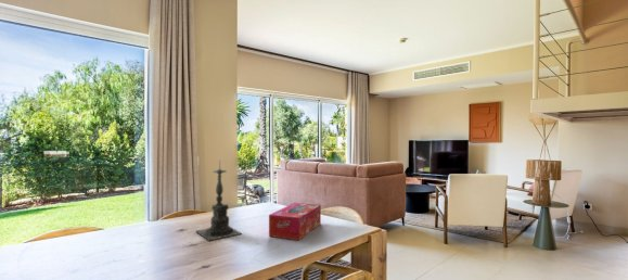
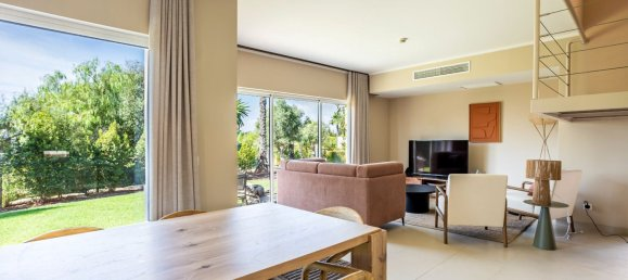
- tissue box (296, 219)
- candle holder (218, 196)
